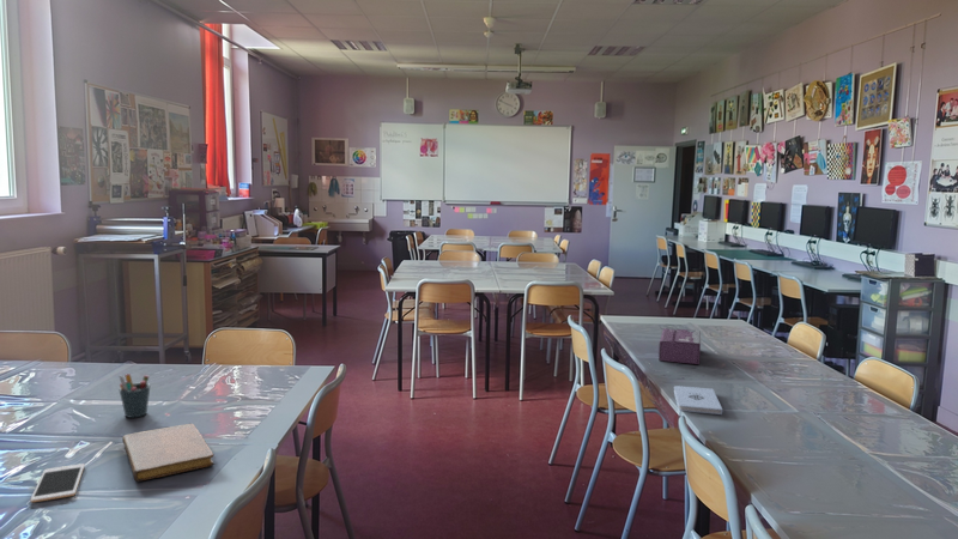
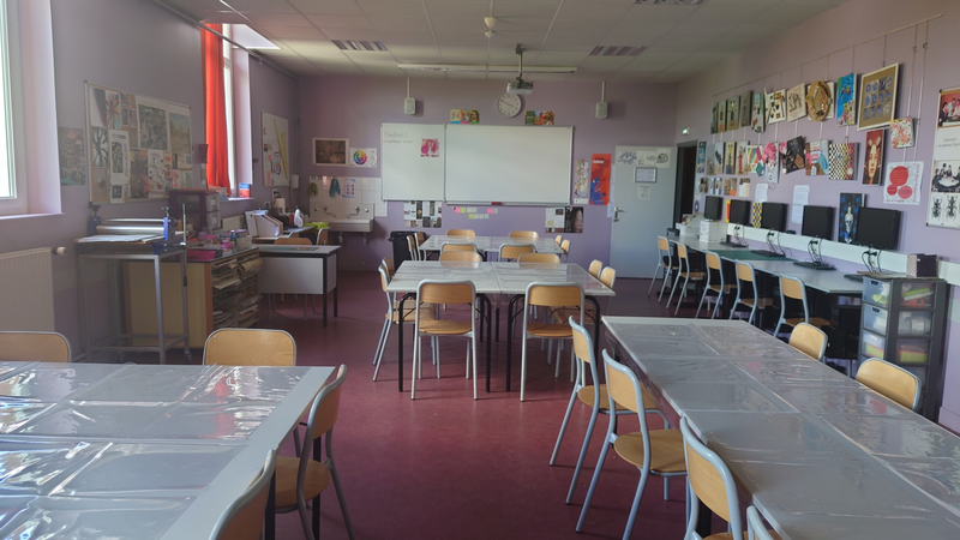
- tissue box (679, 344)
- notepad (696, 399)
- notebook (166, 449)
- cell phone (59, 482)
- pen holder (134, 393)
